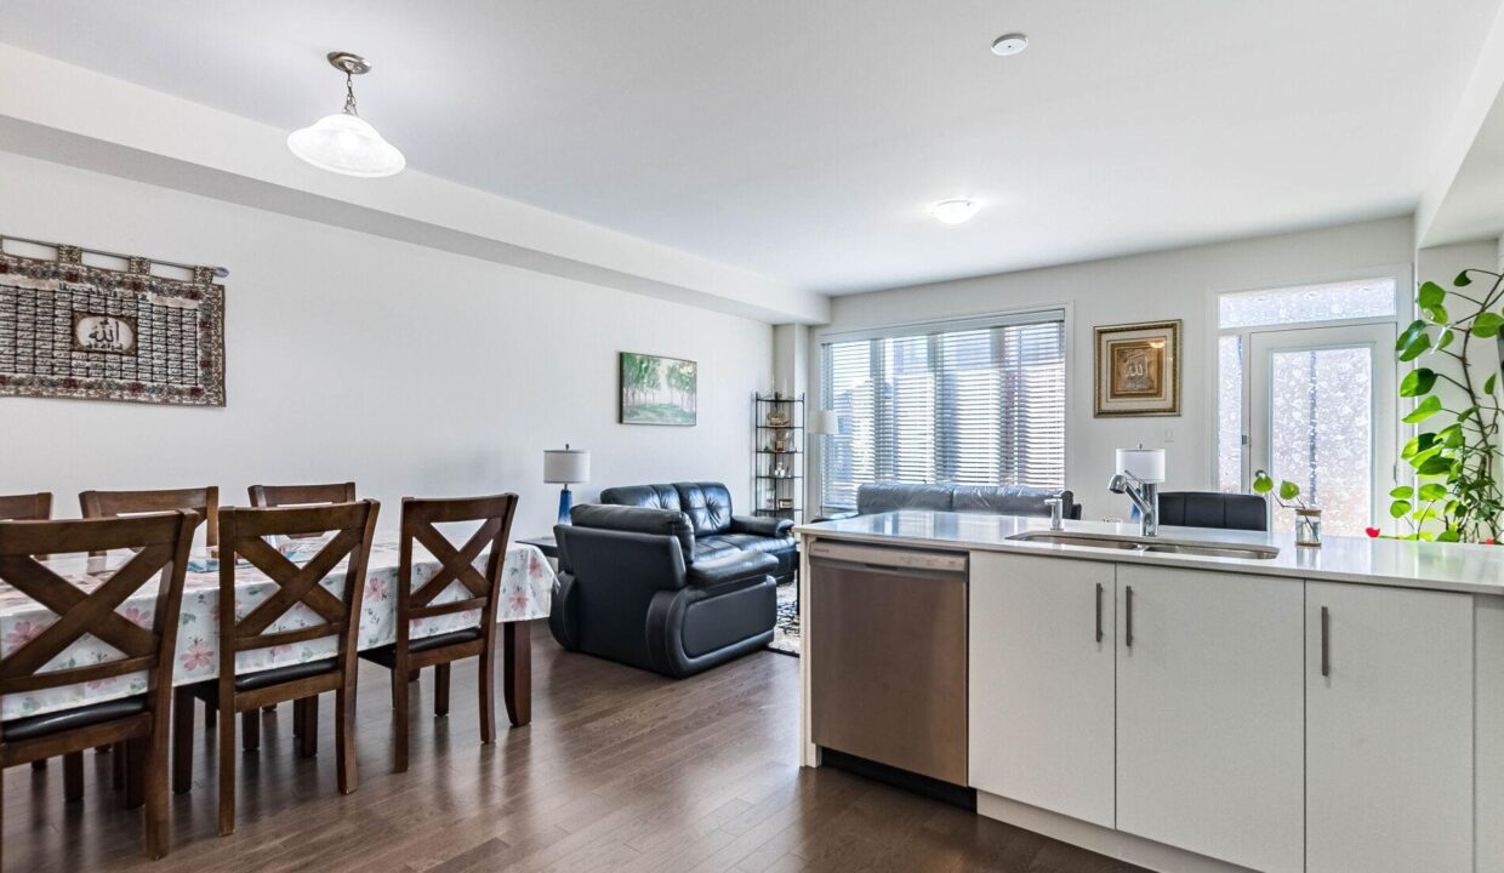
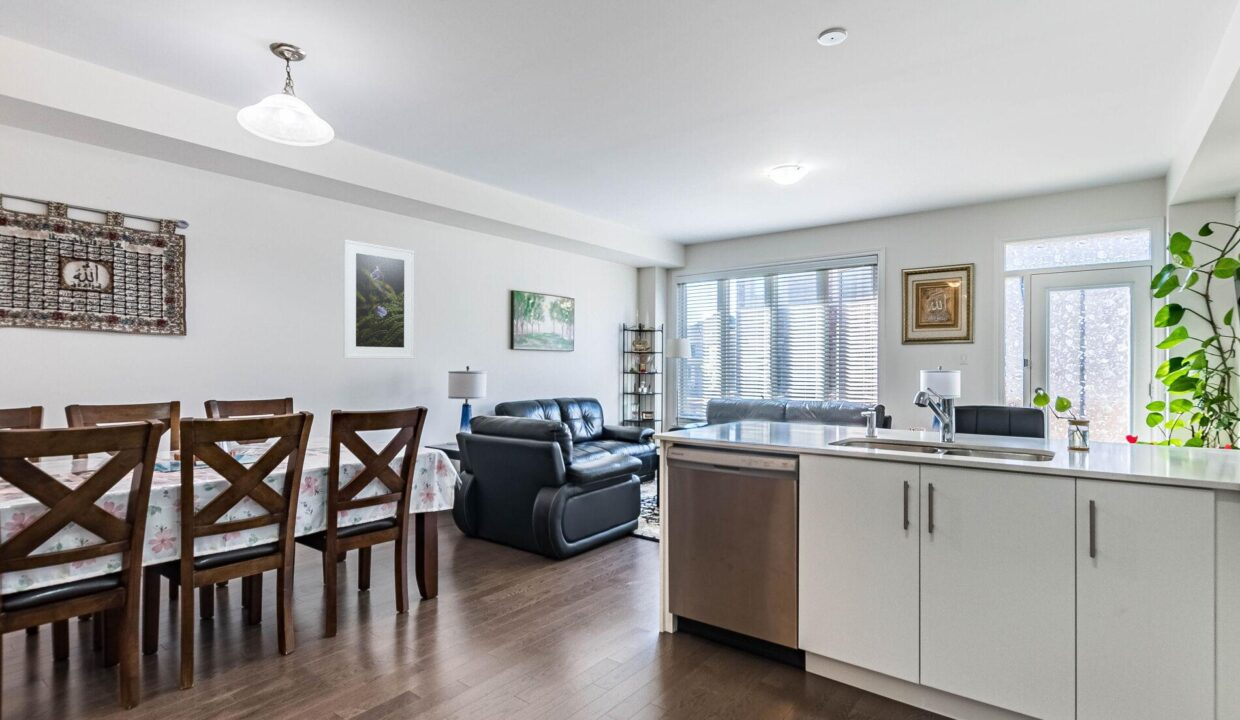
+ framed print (380, 301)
